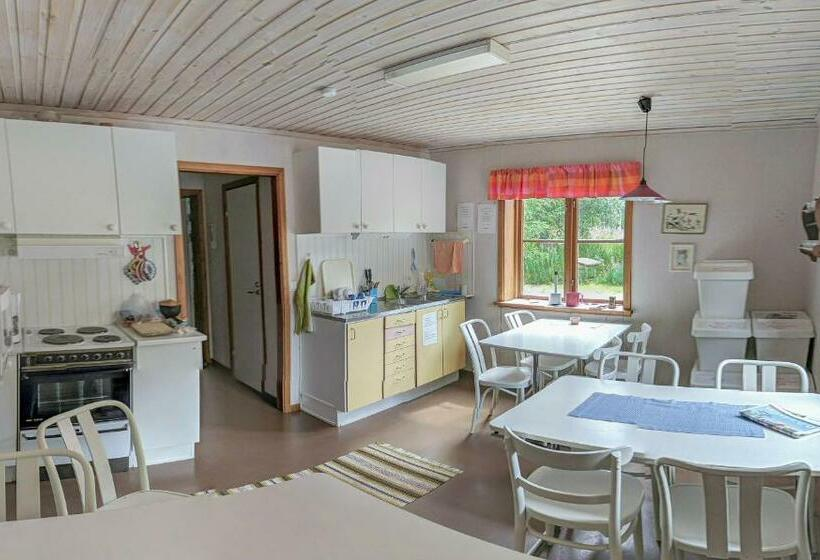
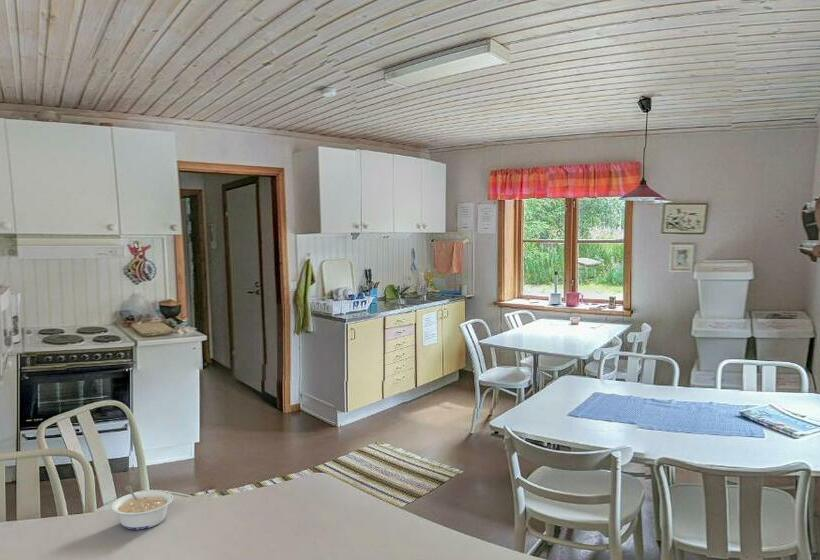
+ legume (140, 509)
